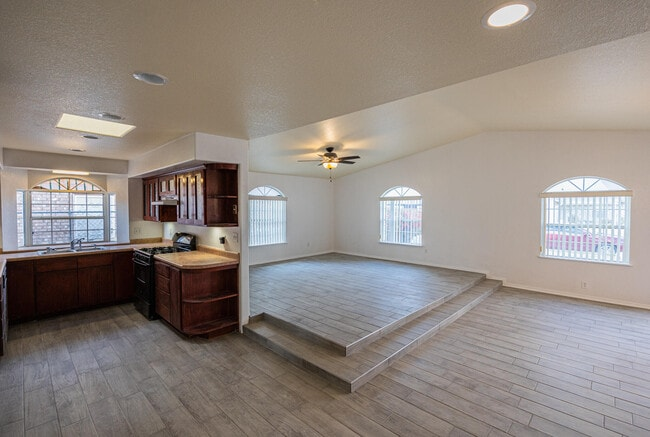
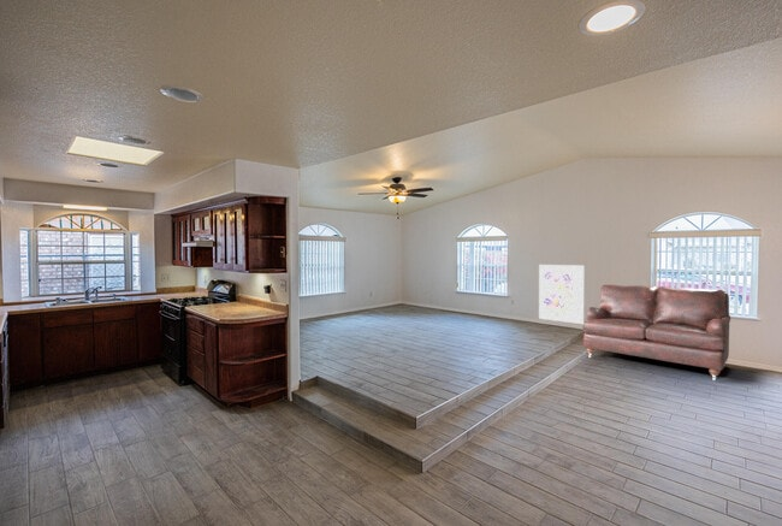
+ wall art (559, 292)
+ sofa (653, 324)
